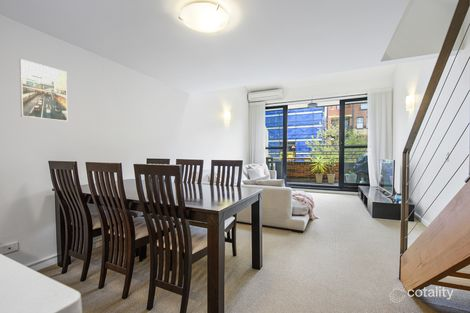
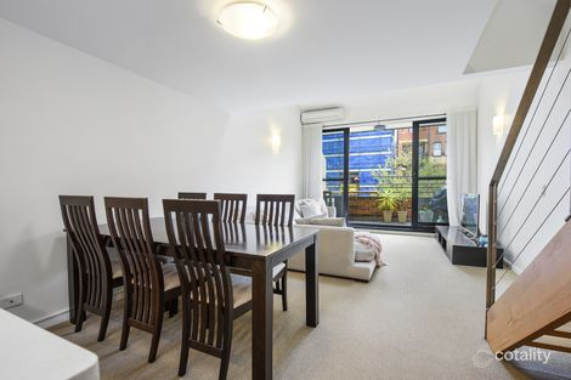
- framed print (45, 92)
